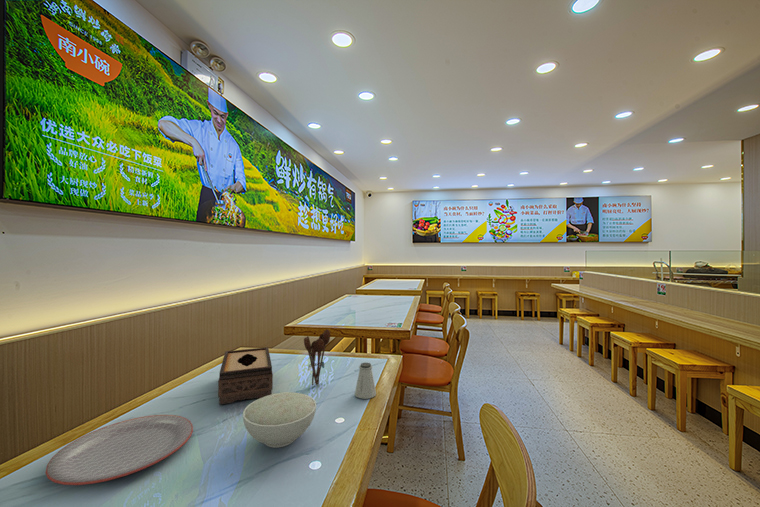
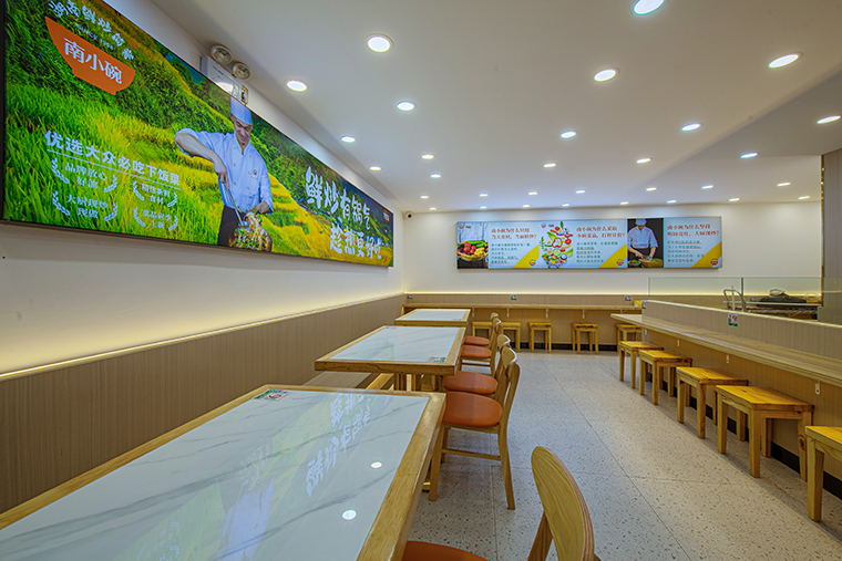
- utensil holder (318, 357)
- bowl (280, 418)
- plate (127, 447)
- saltshaker (365, 379)
- tissue box (246, 372)
